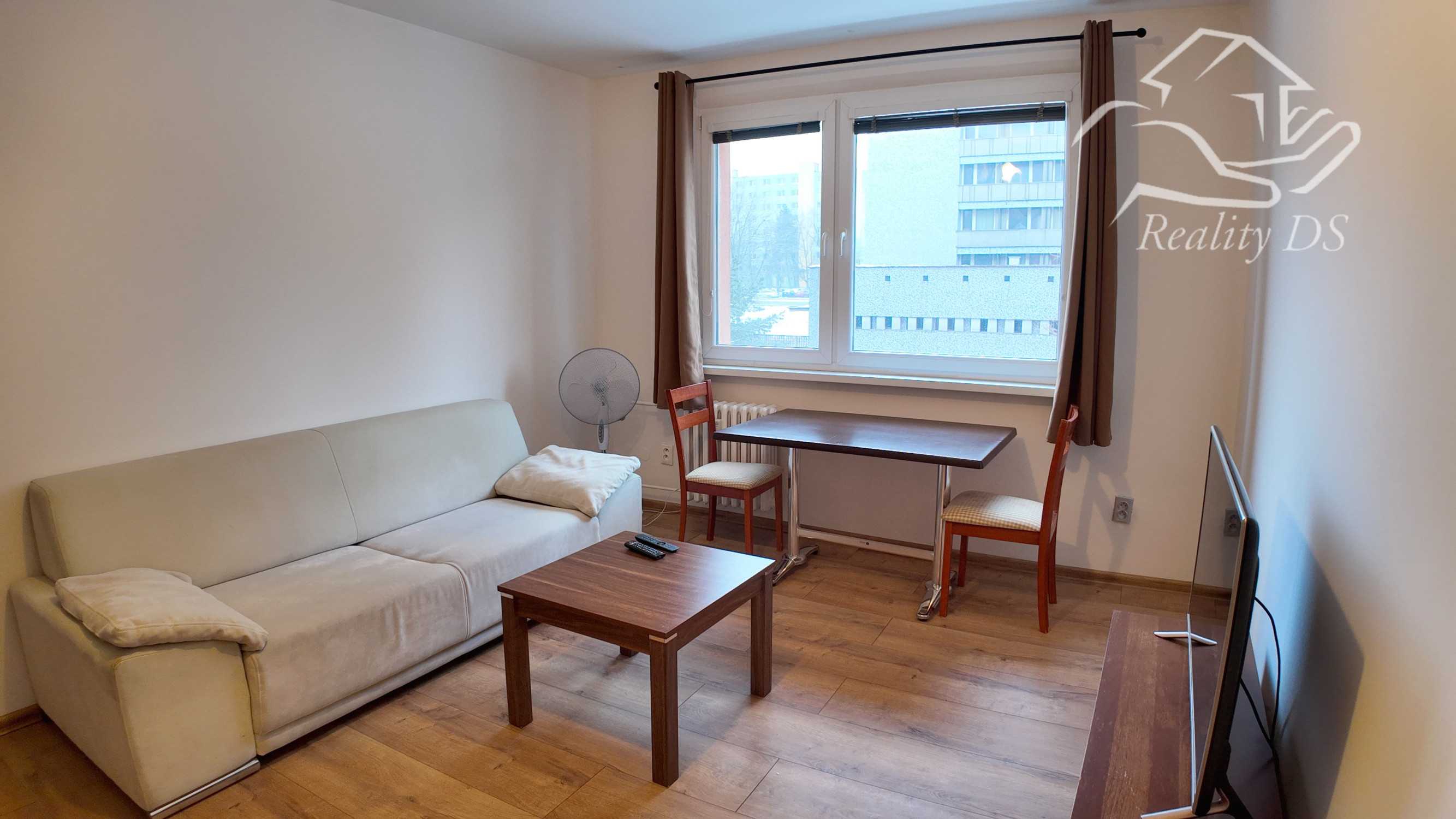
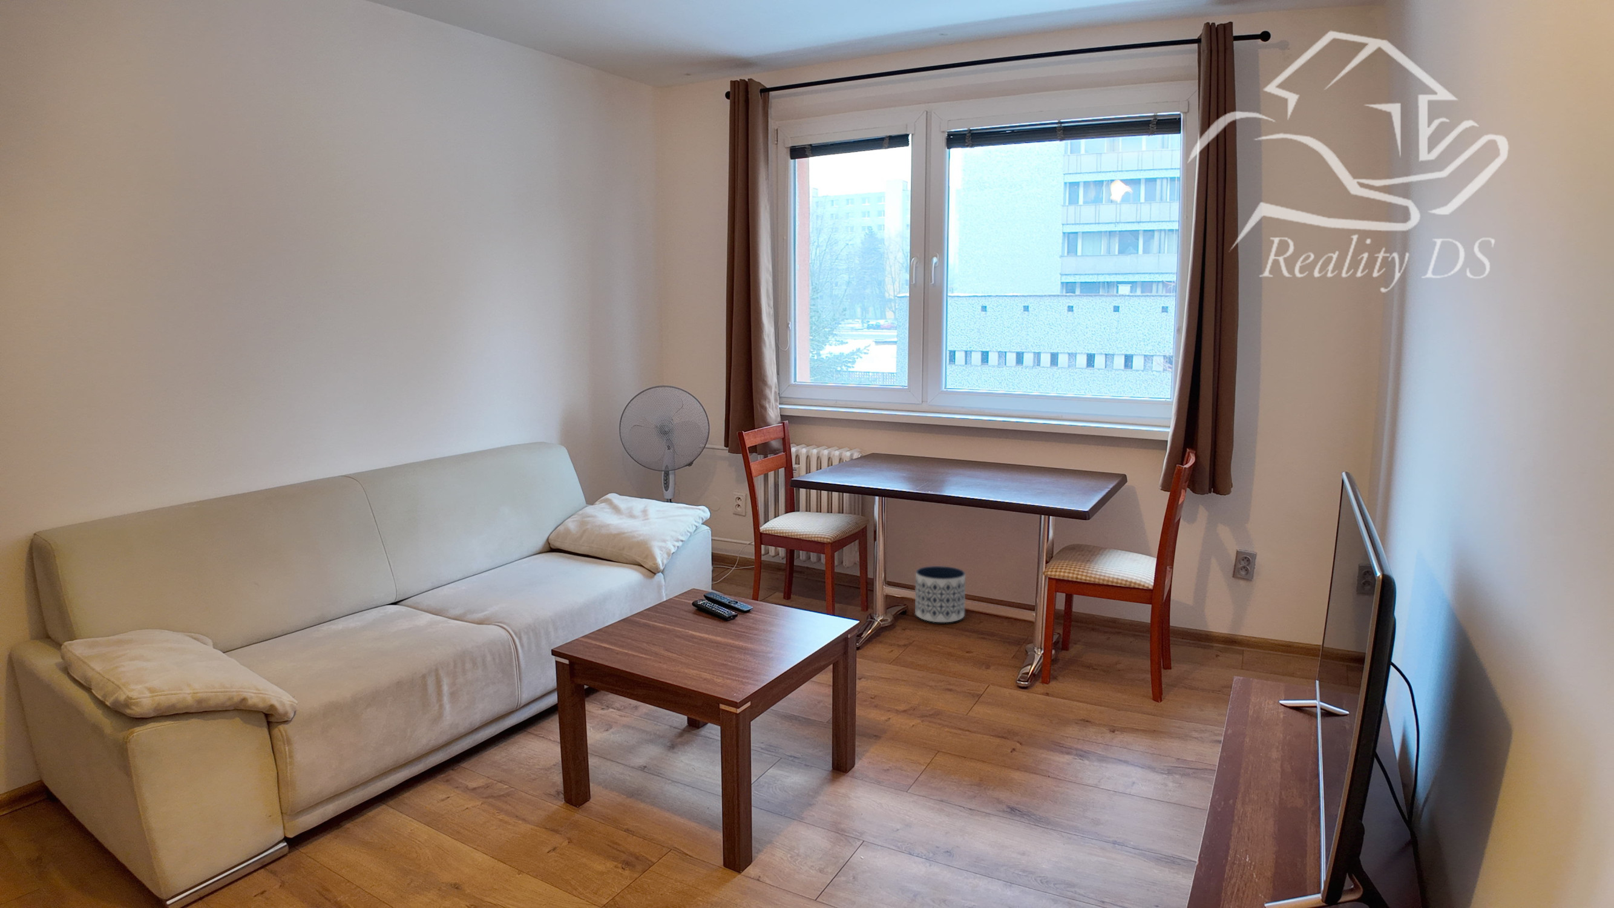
+ planter (940, 594)
